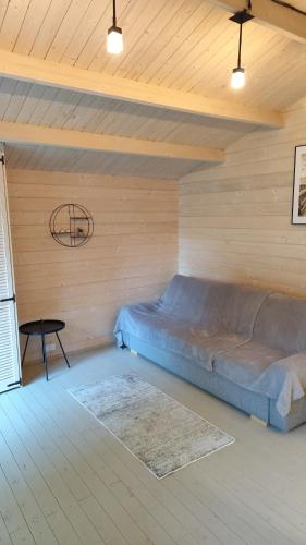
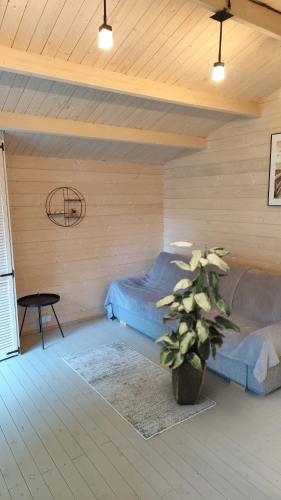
+ indoor plant (191, 321)
